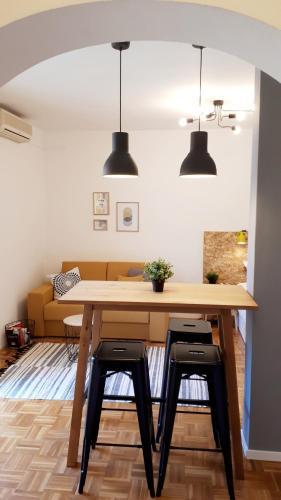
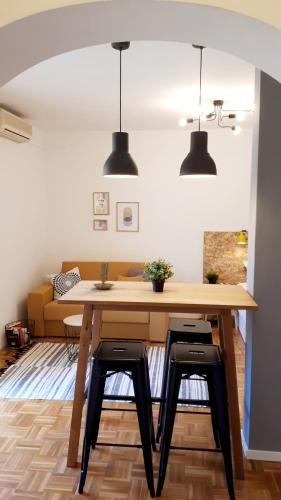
+ candle (103, 274)
